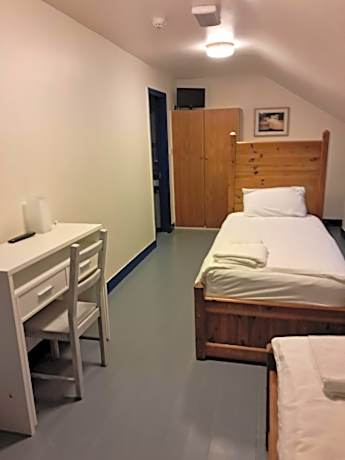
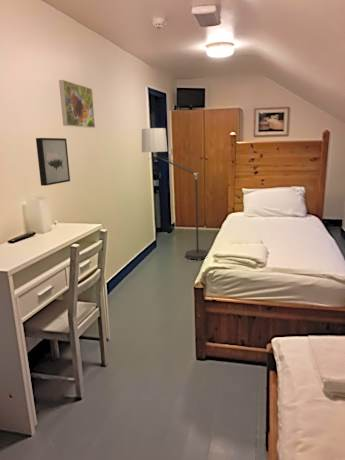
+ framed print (78, 105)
+ floor lamp (195, 192)
+ wall art (54, 161)
